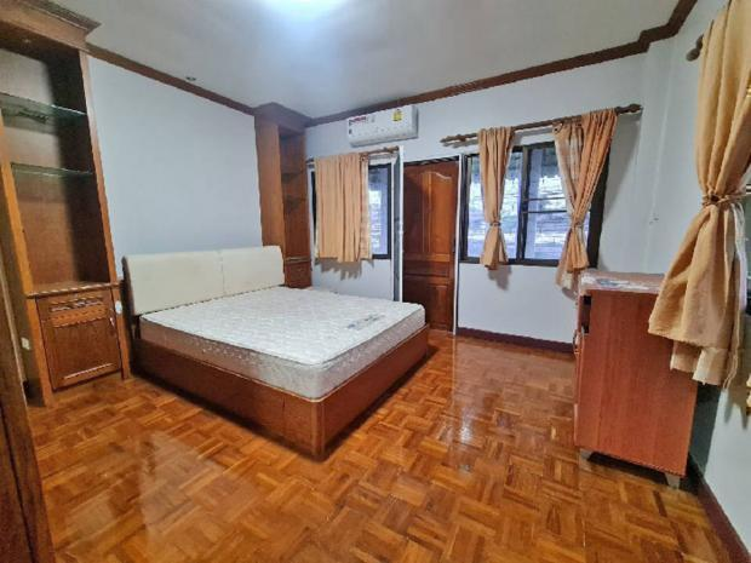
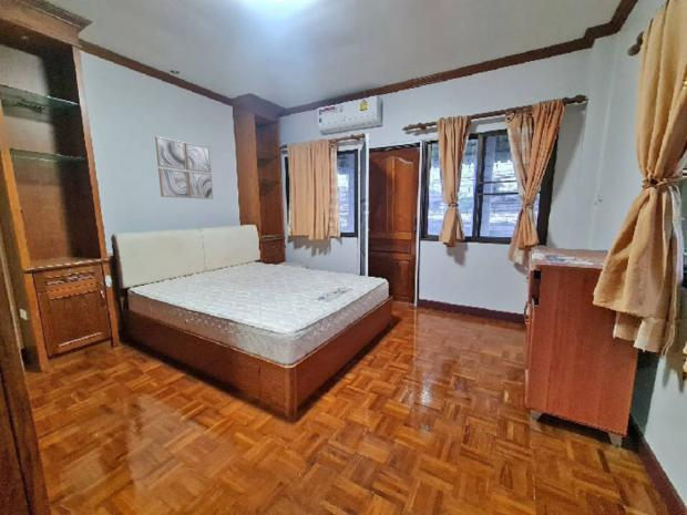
+ wall art (186, 169)
